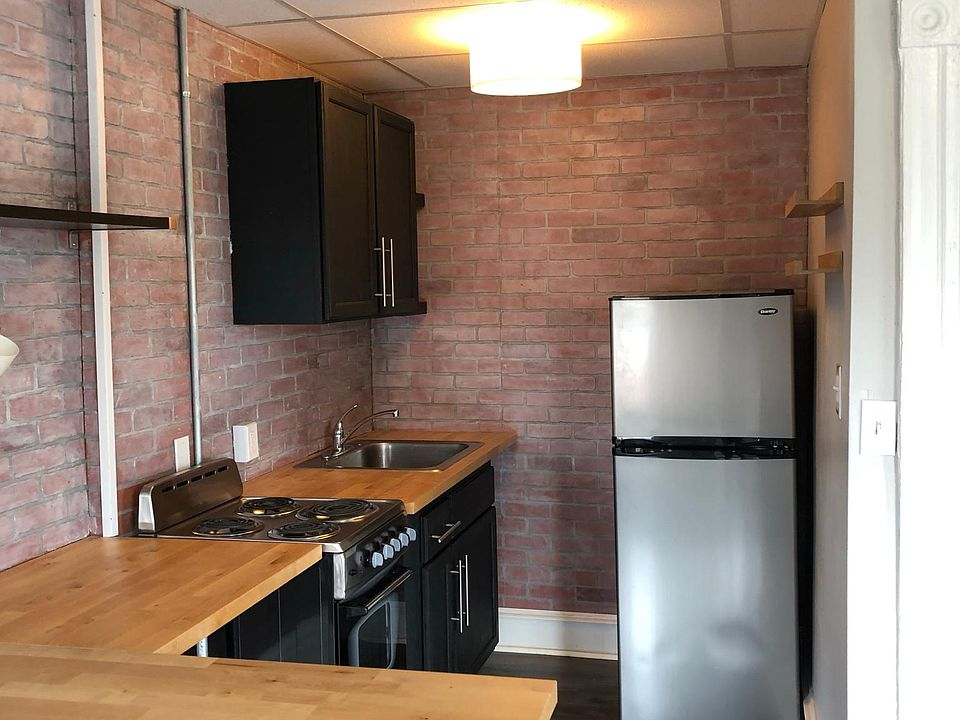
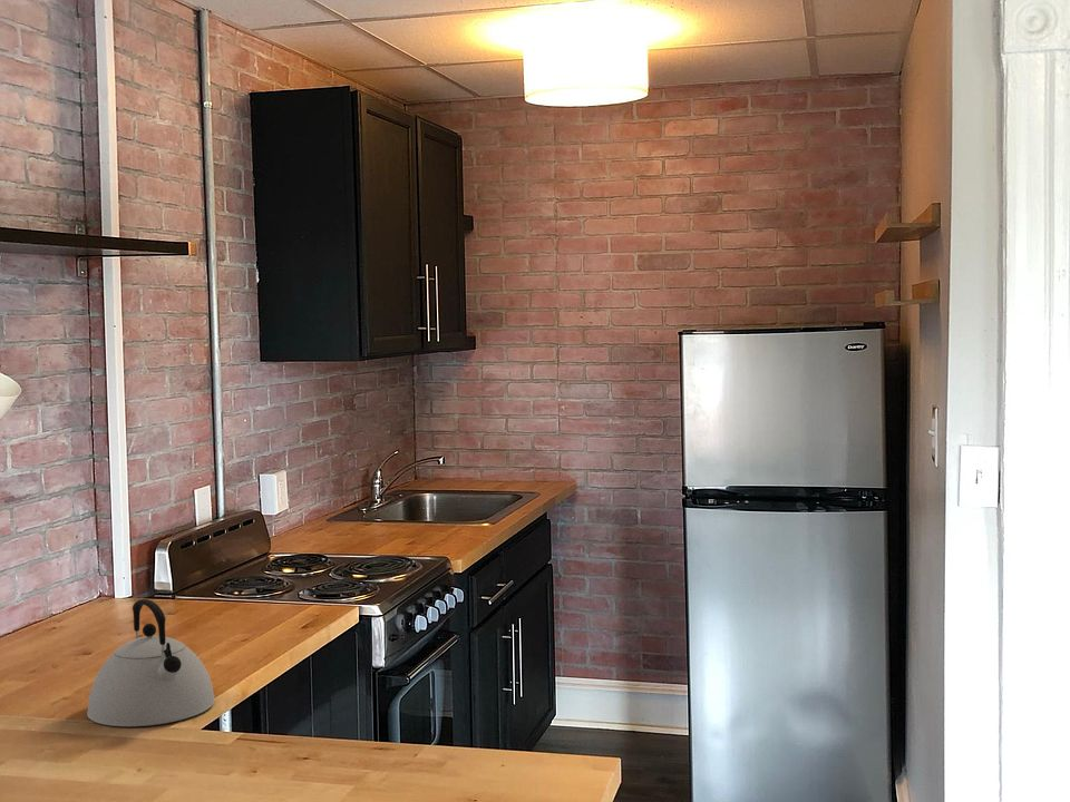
+ kettle (150, 654)
